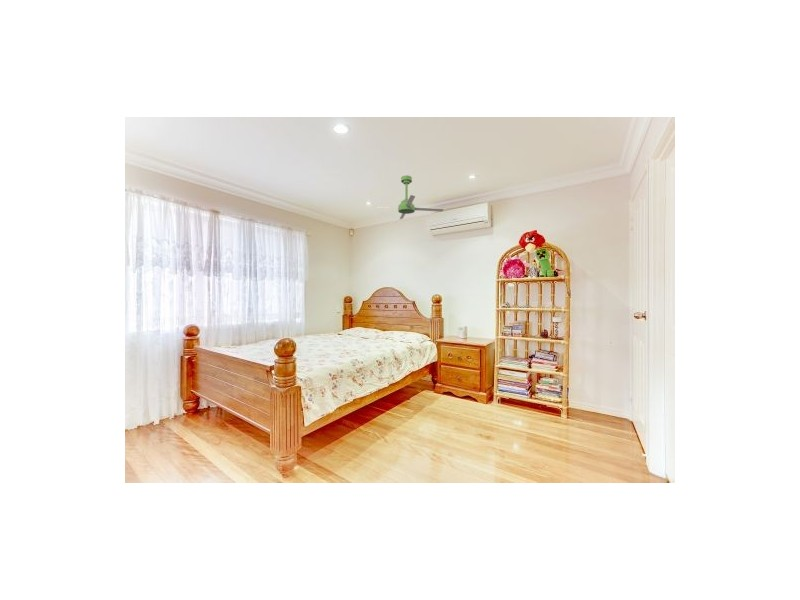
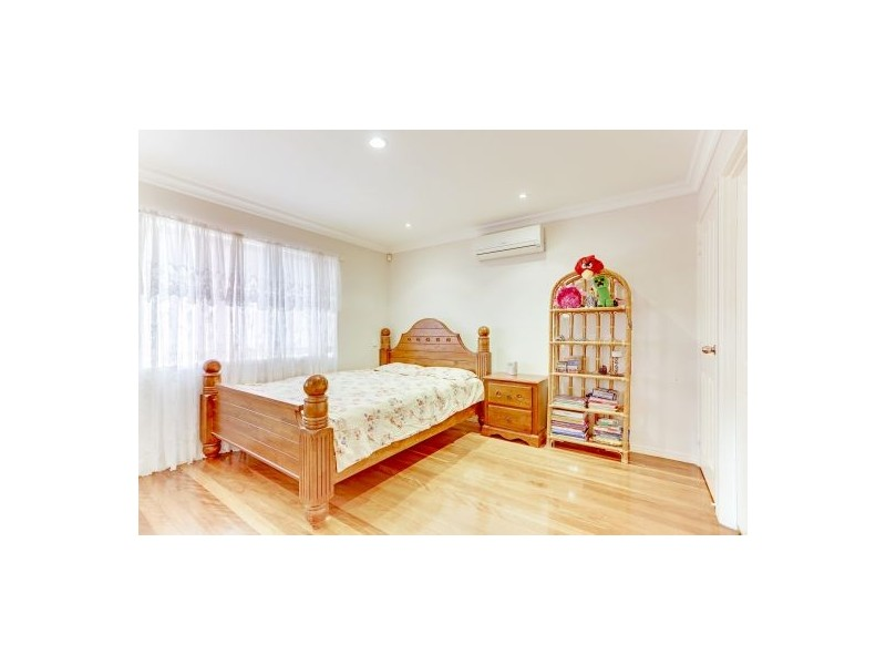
- ceiling fan (406, 194)
